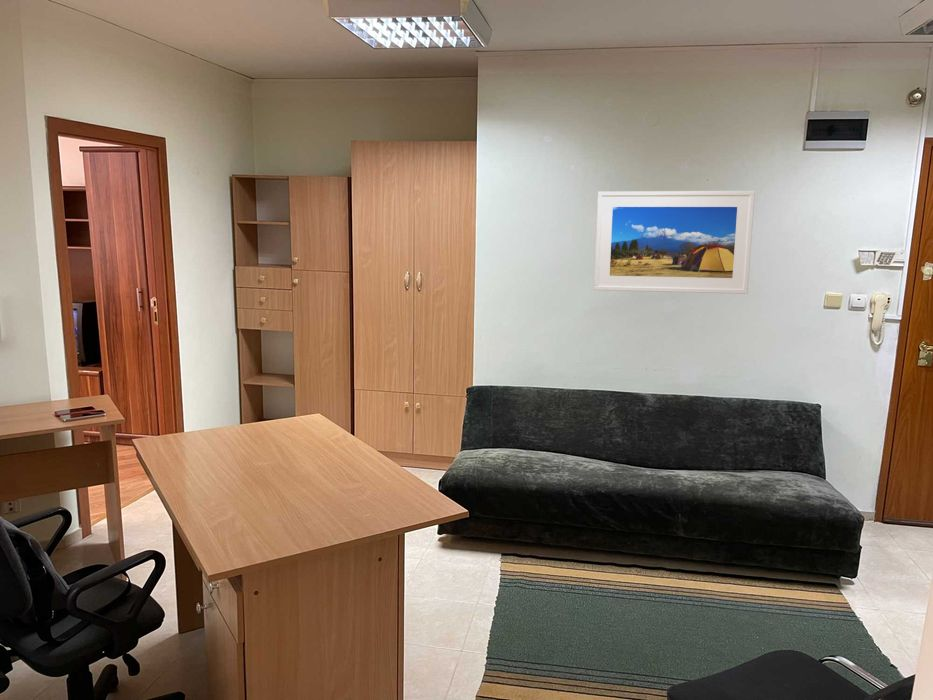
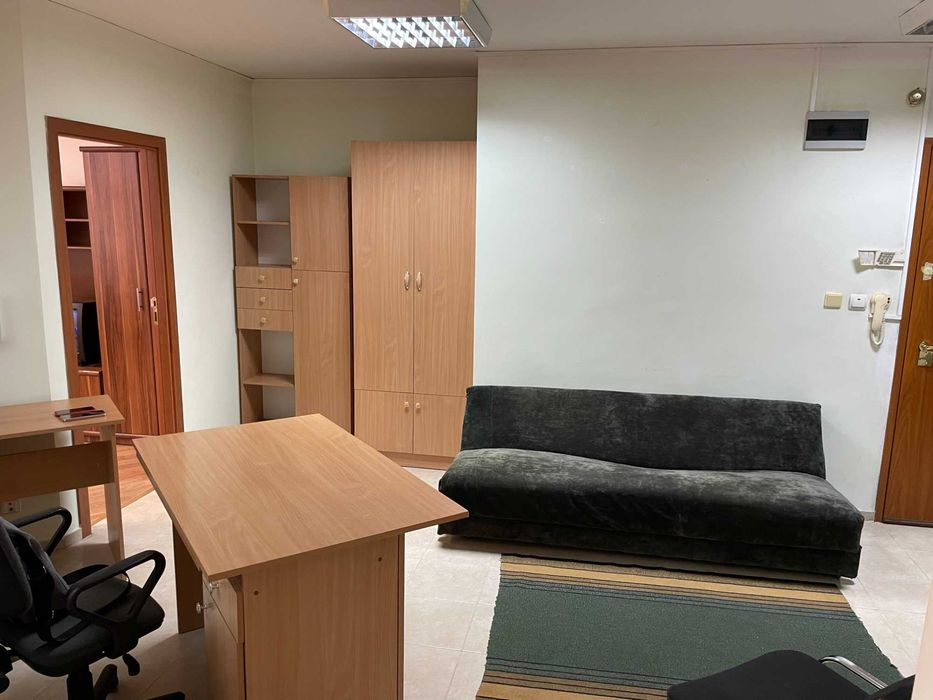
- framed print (671, 242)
